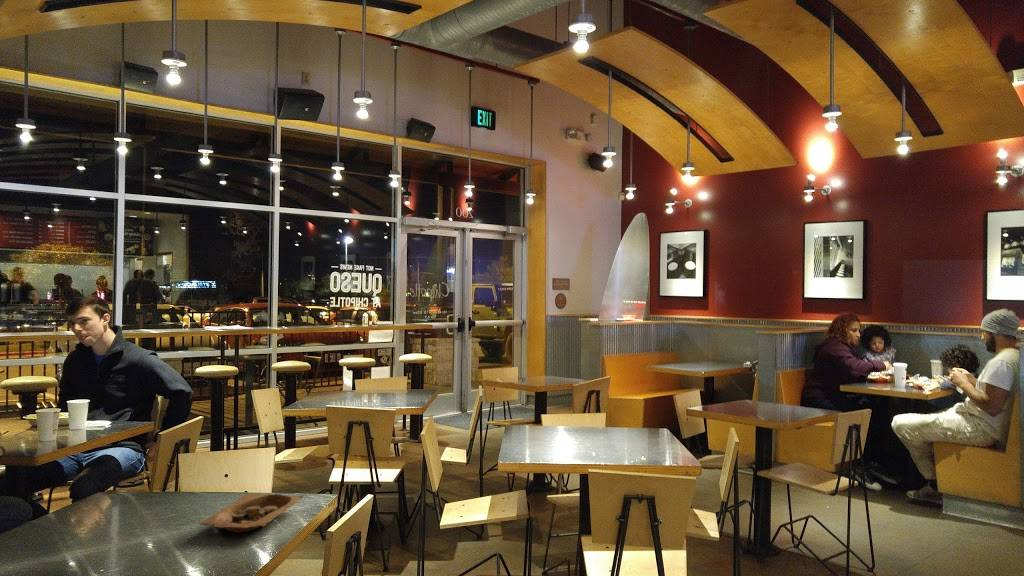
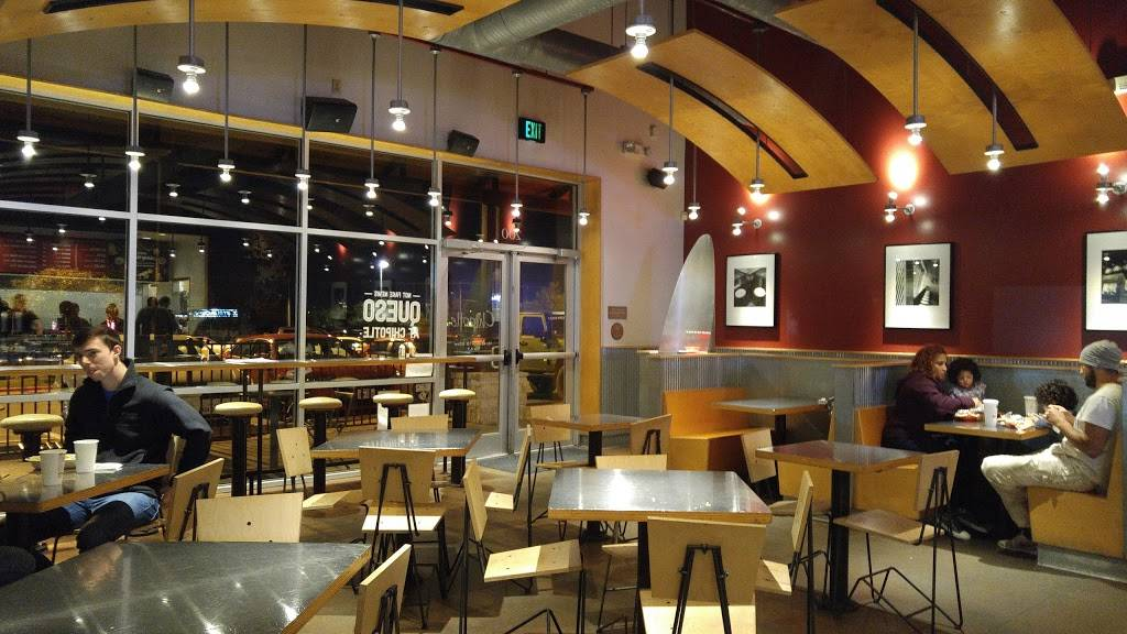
- takeout container (253, 514)
